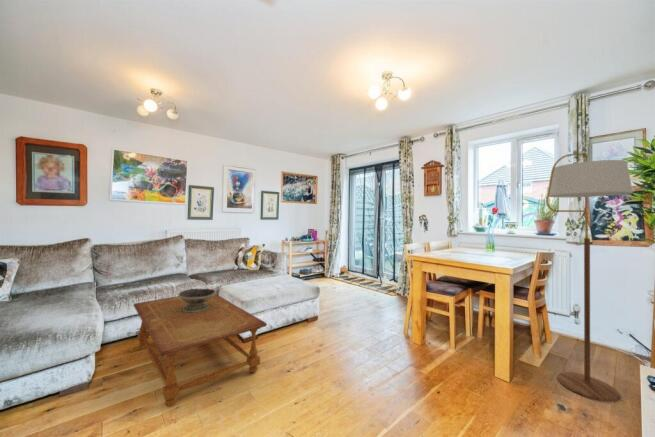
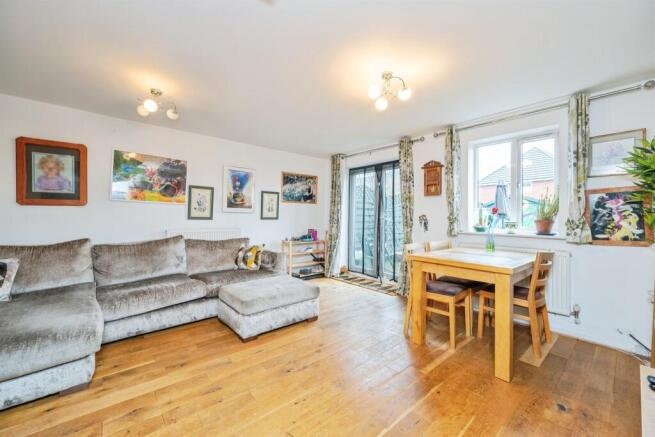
- coffee table (193, 334)
- floor lamp (584, 269)
- decorative bowl (197, 299)
